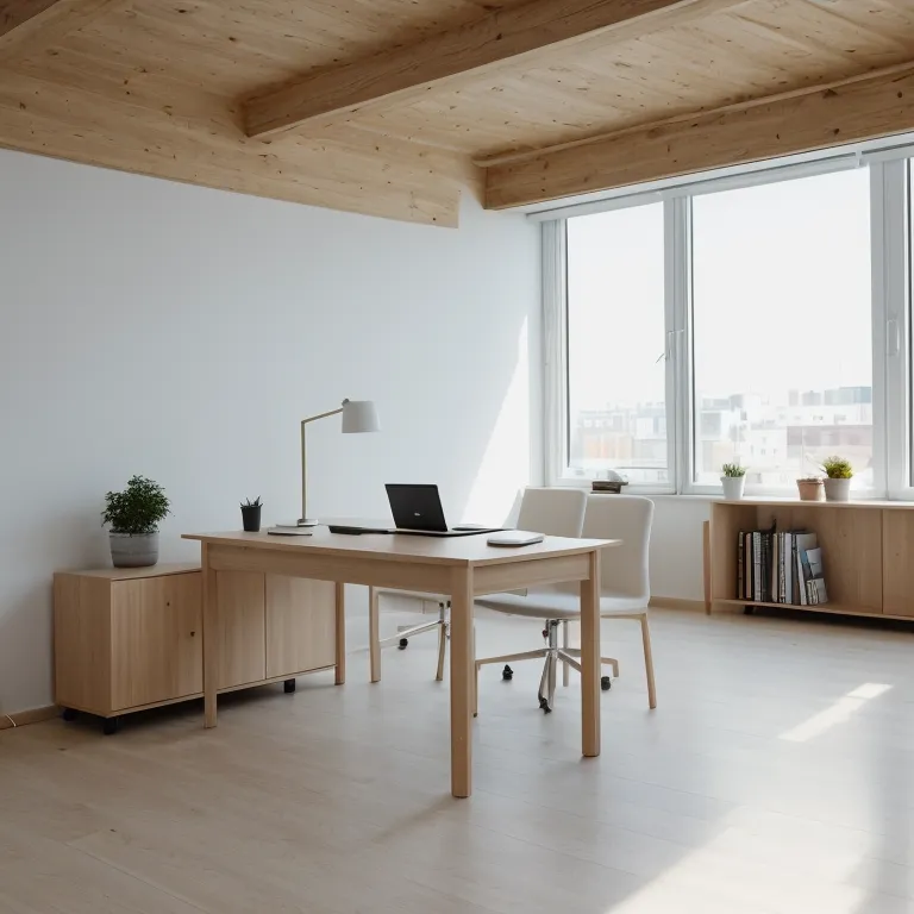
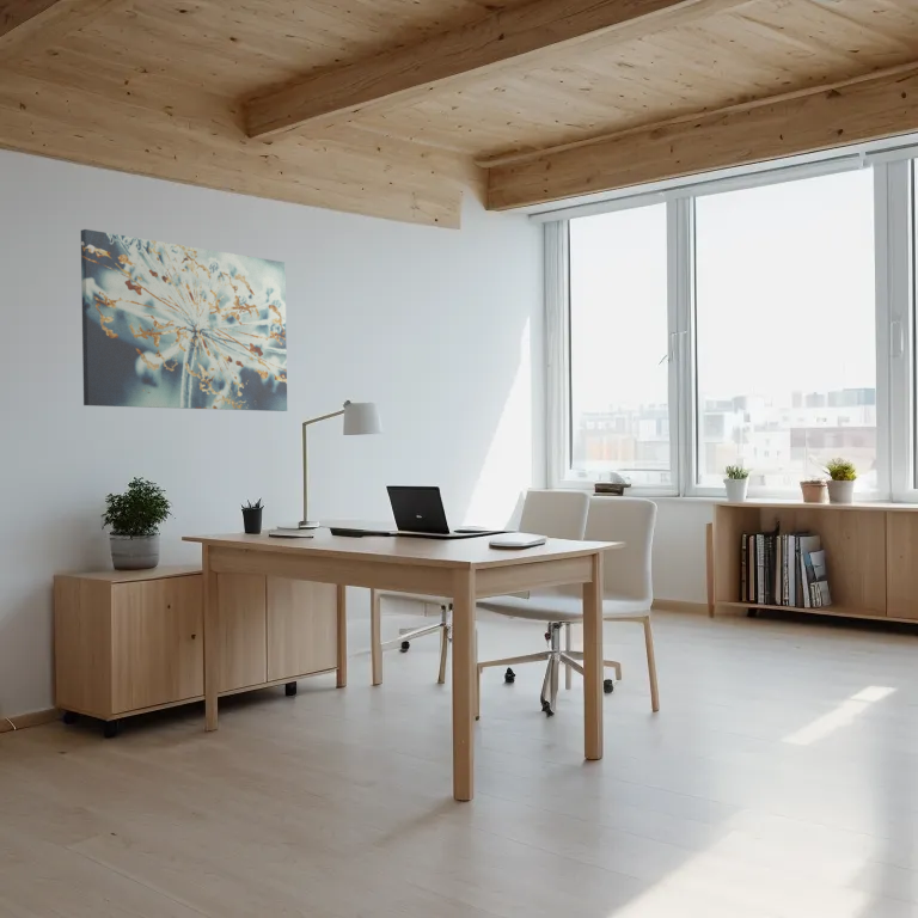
+ wall art (192, 328)
